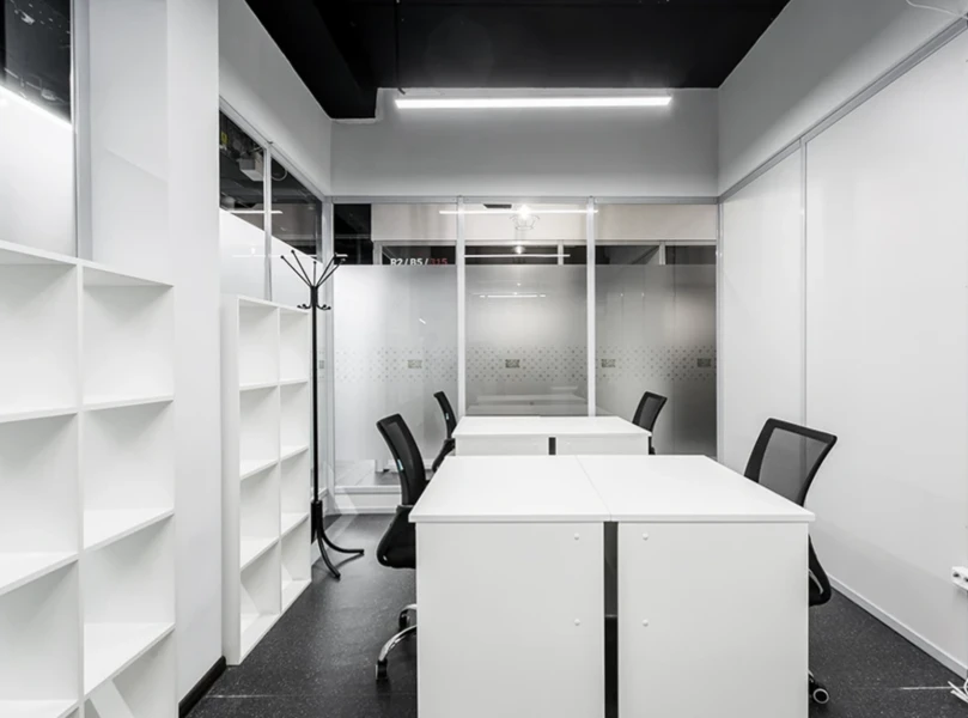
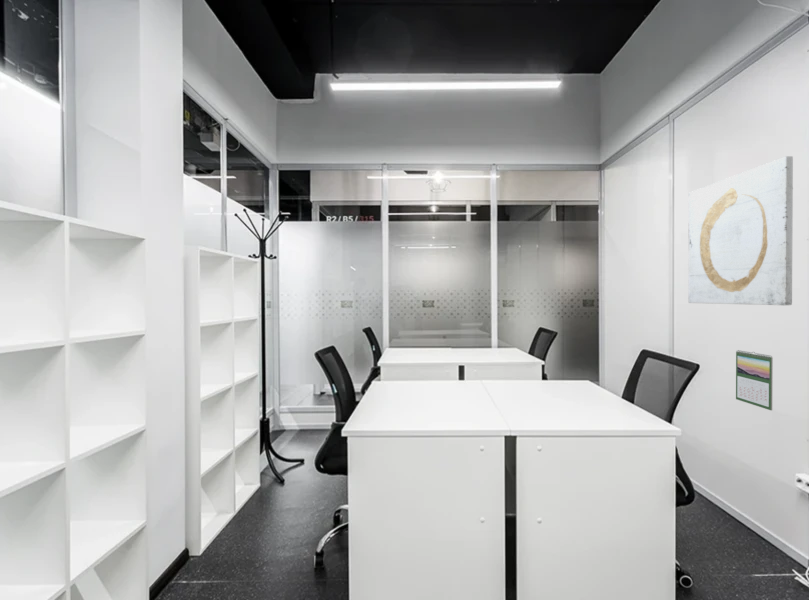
+ calendar (753, 378)
+ wall art (733, 240)
